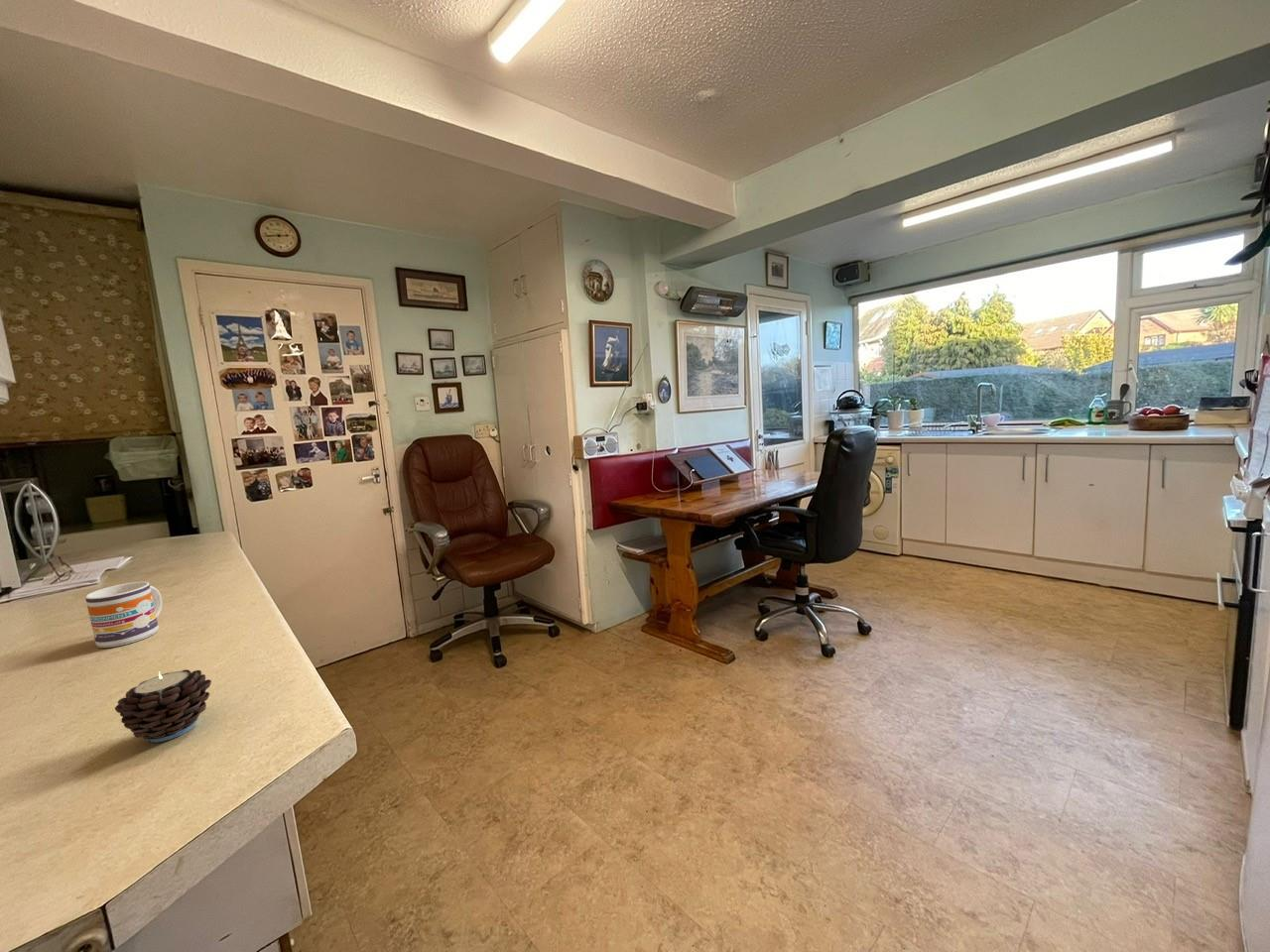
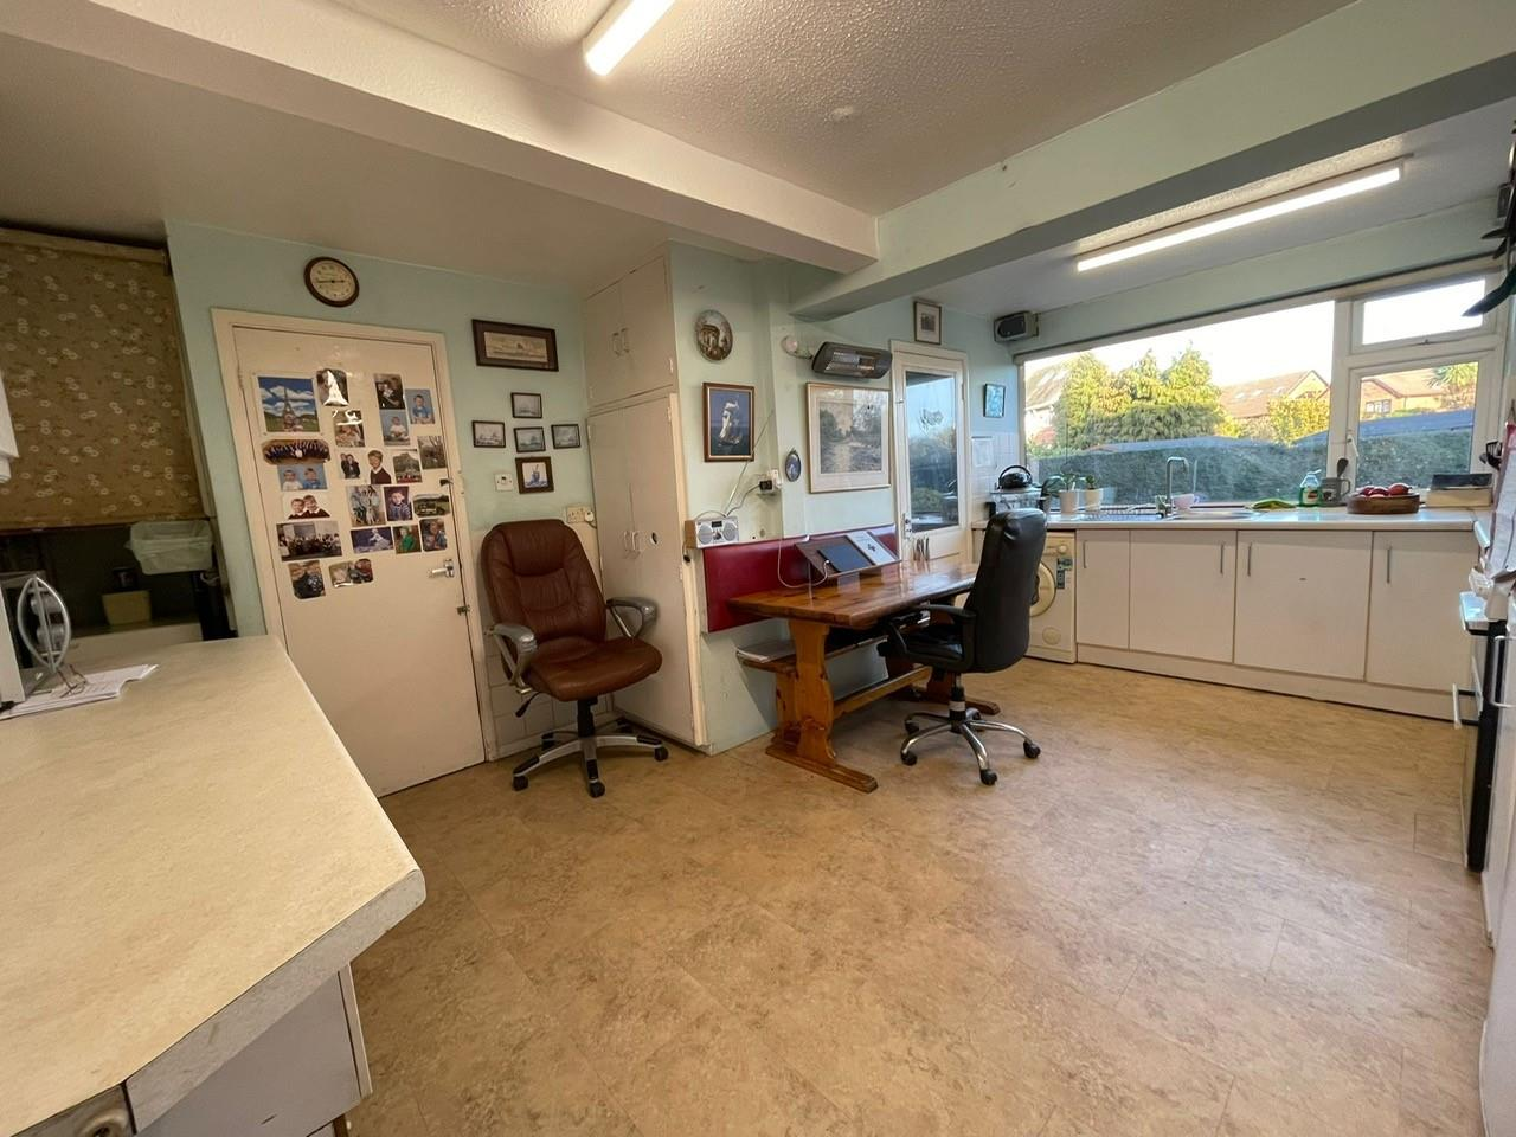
- mug (130, 611)
- candle (166, 700)
